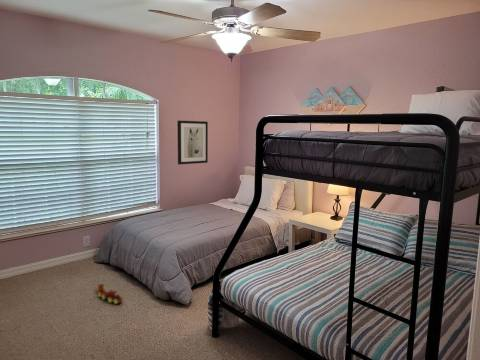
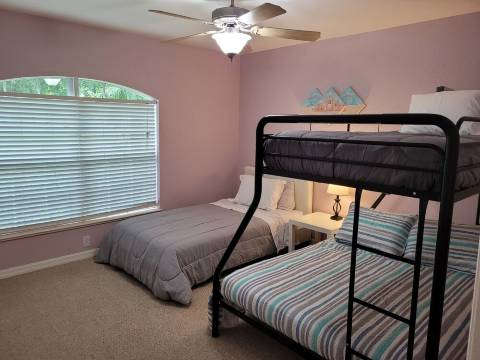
- wall art (193, 142)
- toy train (107, 292)
